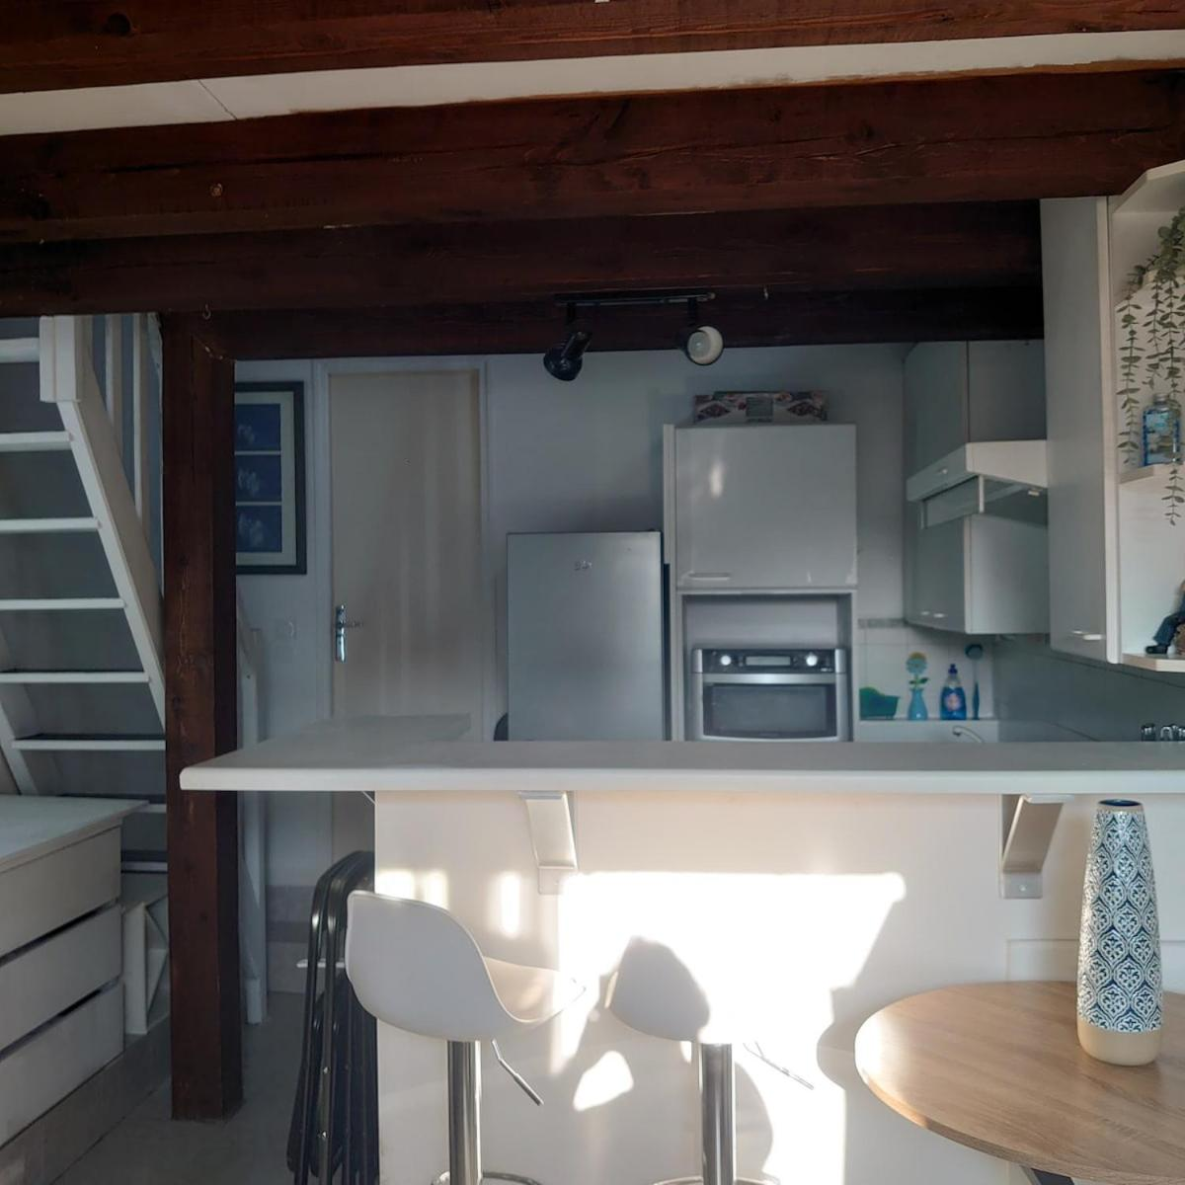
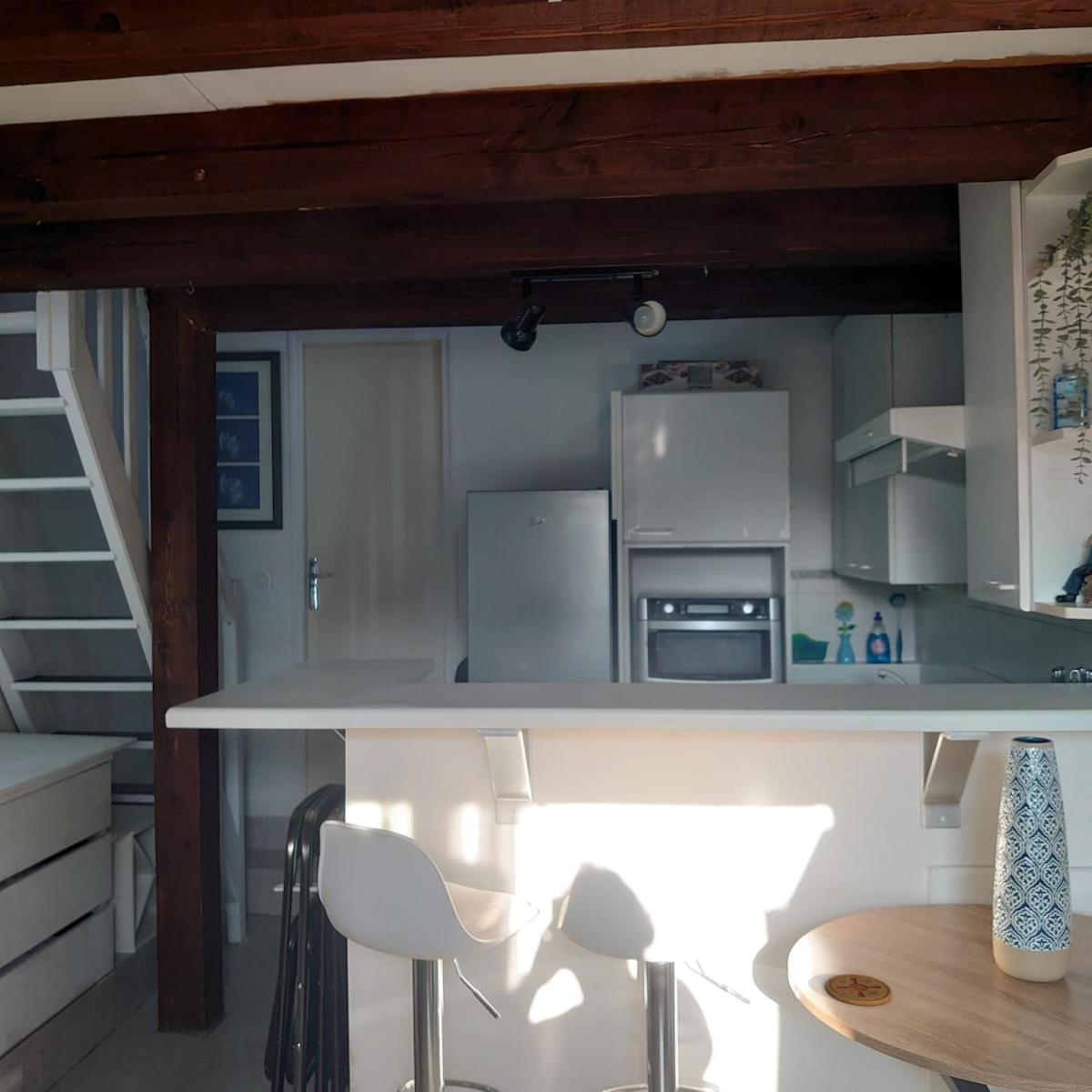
+ coaster (858, 989)
